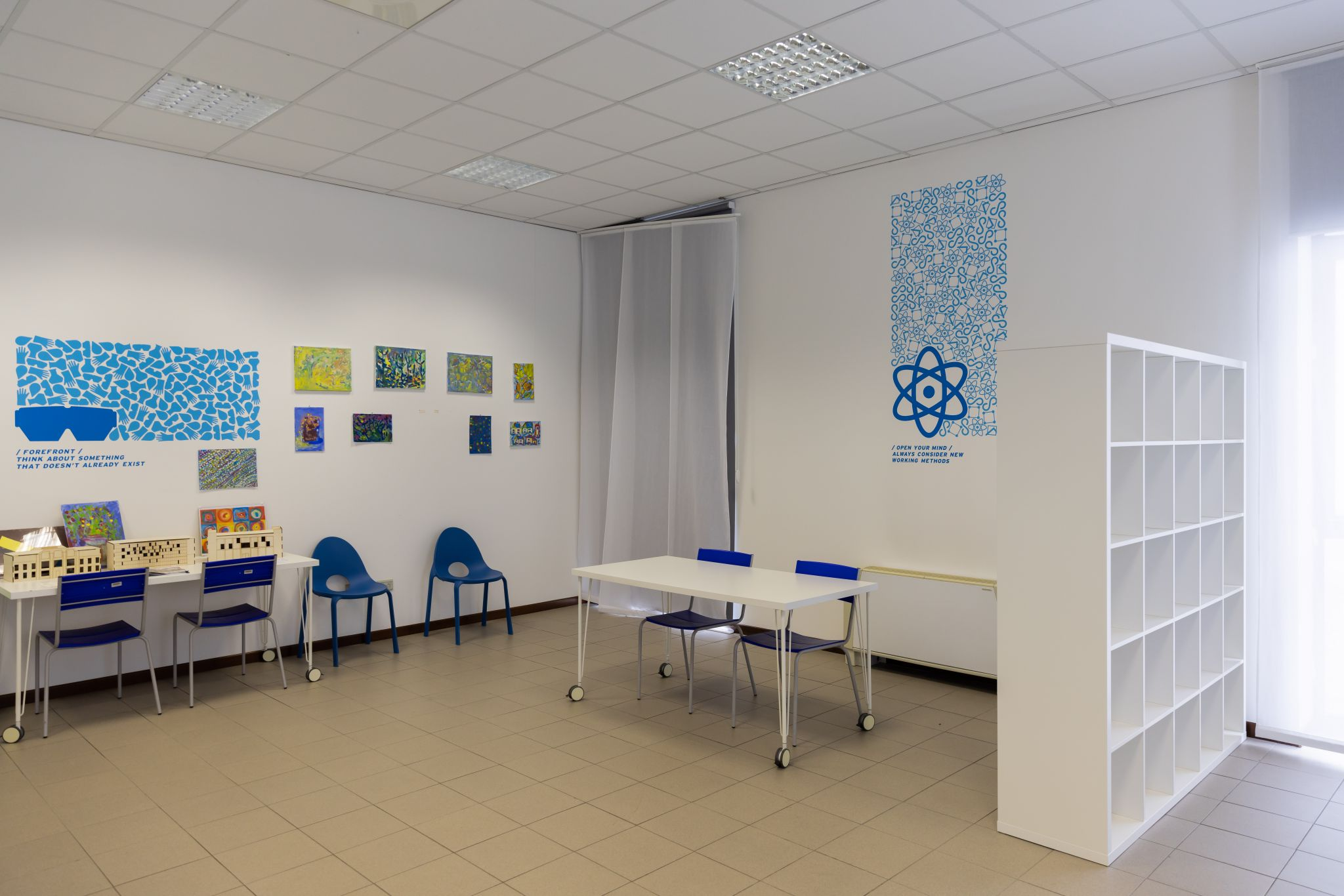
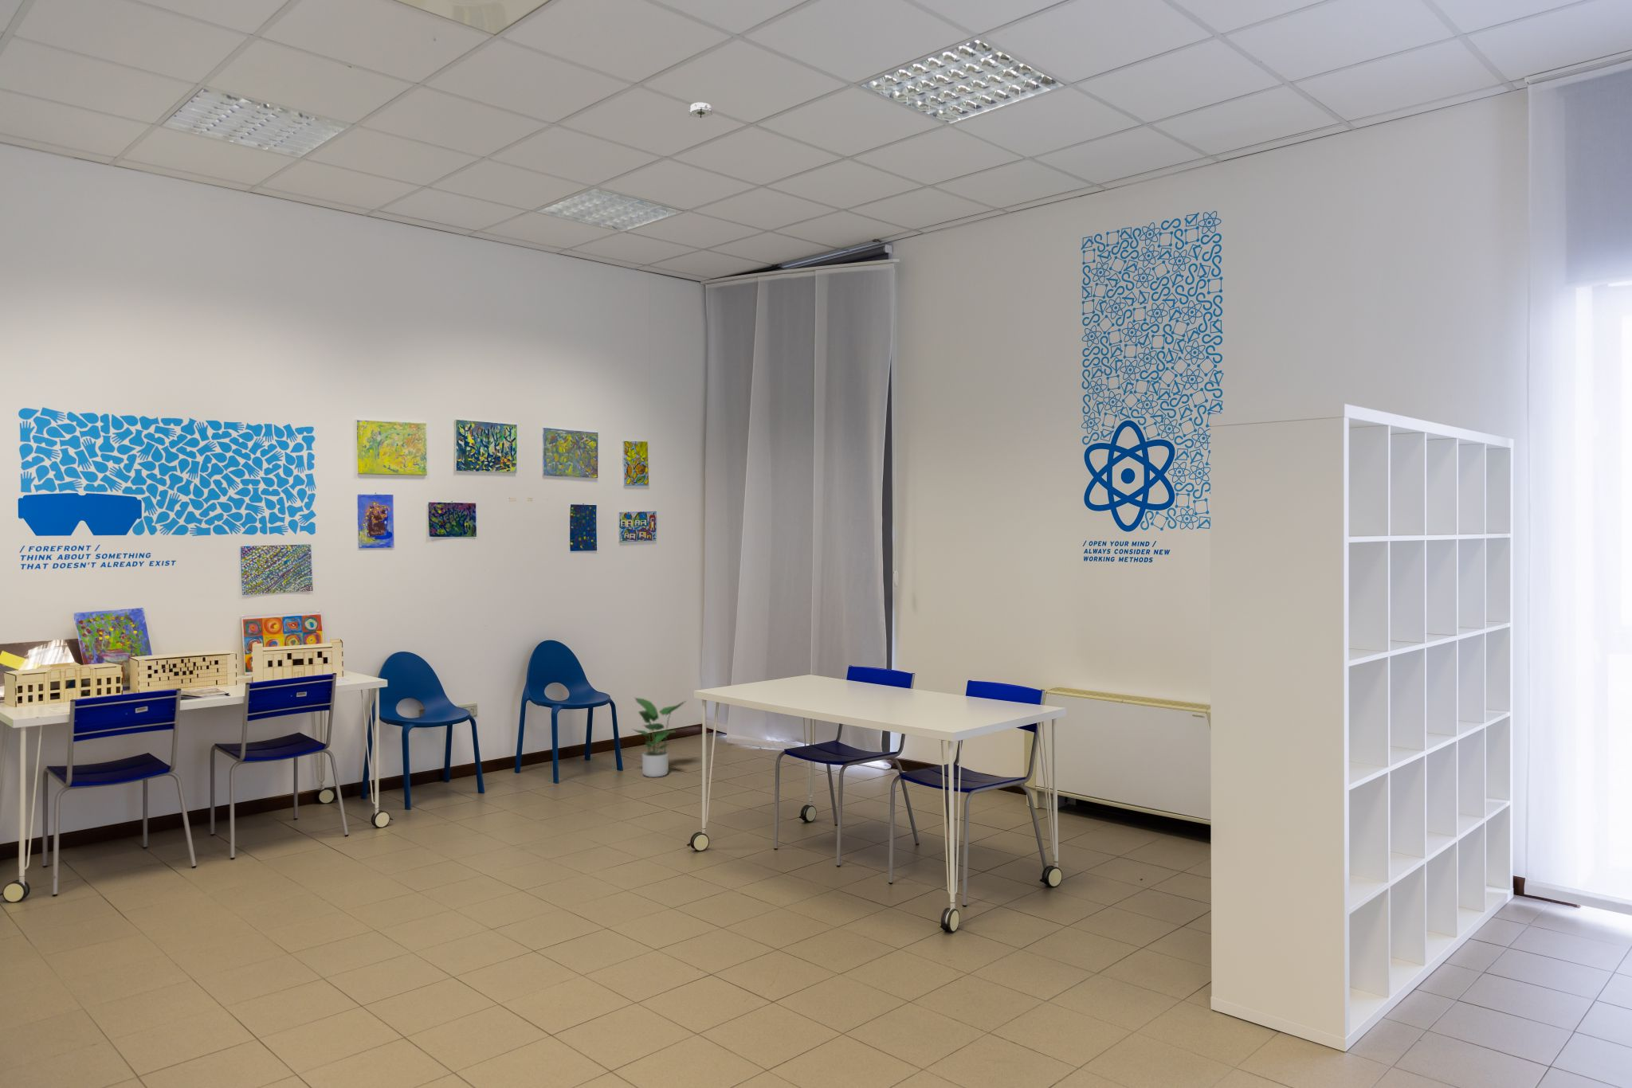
+ potted plant (657, 737)
+ smoke detector (699, 110)
